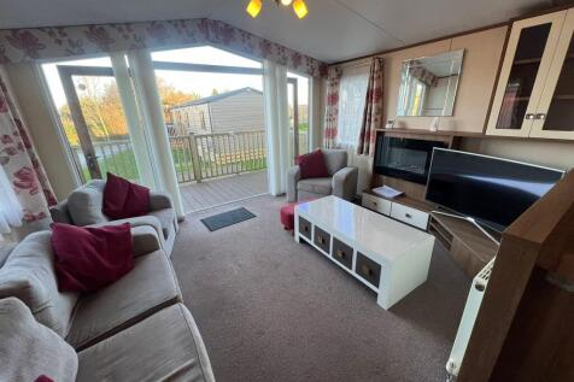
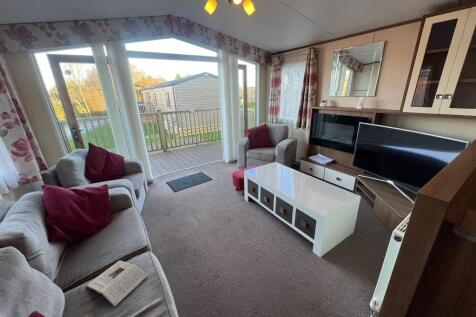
+ magazine (116, 278)
